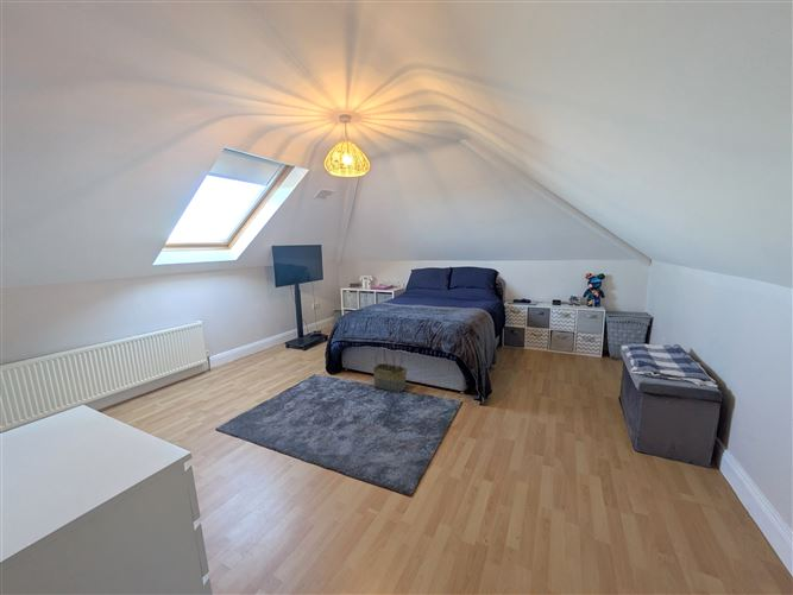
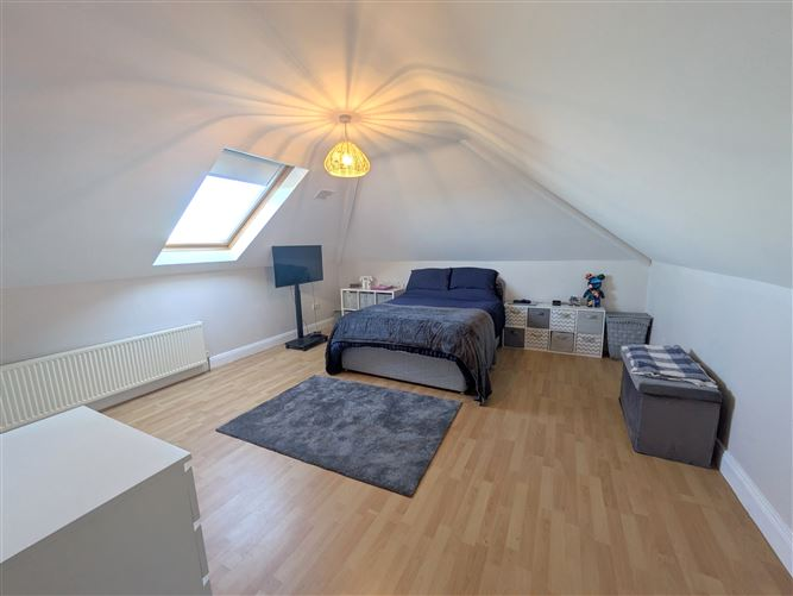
- basket (389, 366)
